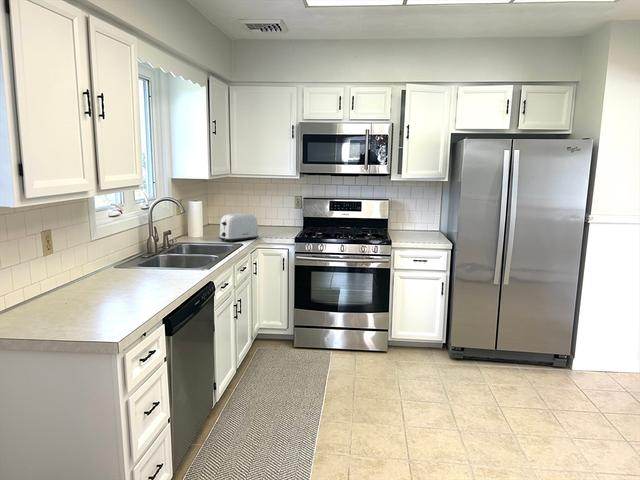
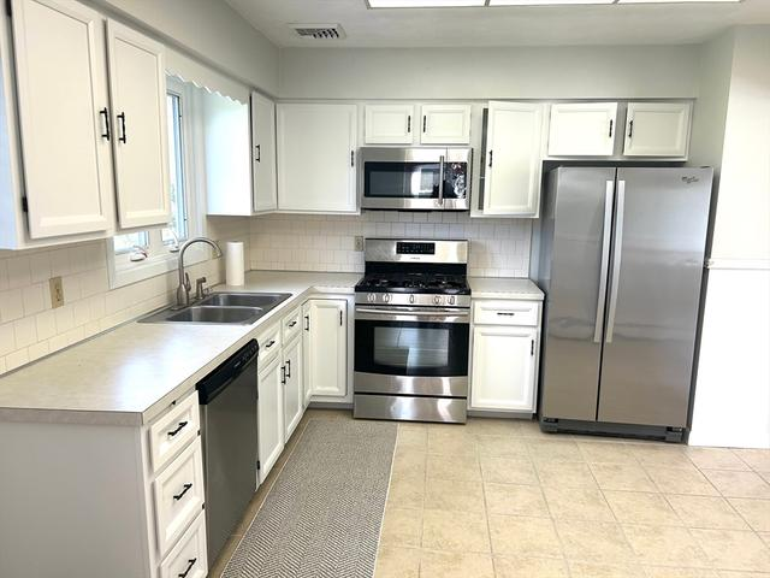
- toaster (238, 227)
